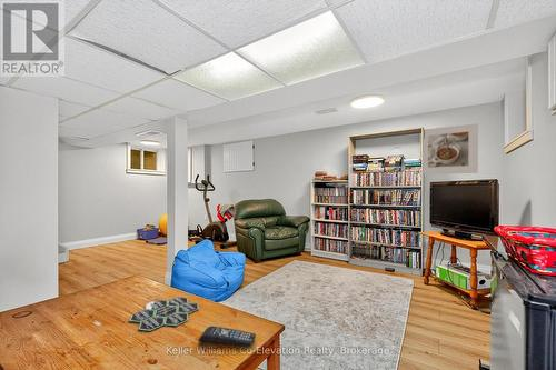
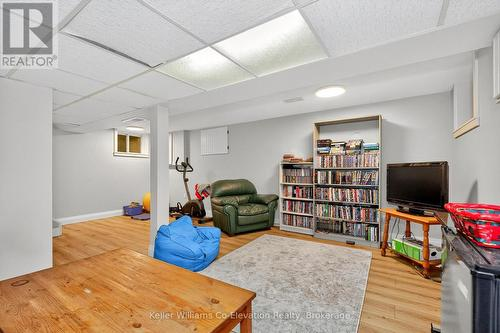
- remote control (227, 336)
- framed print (447, 150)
- board game (166, 311)
